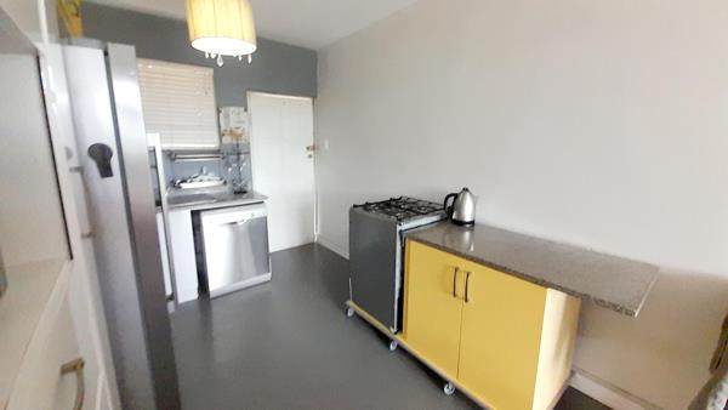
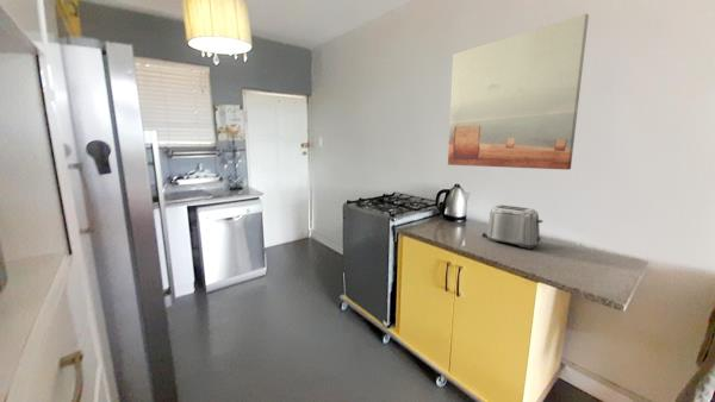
+ wall art (504, 103)
+ toaster (510, 225)
